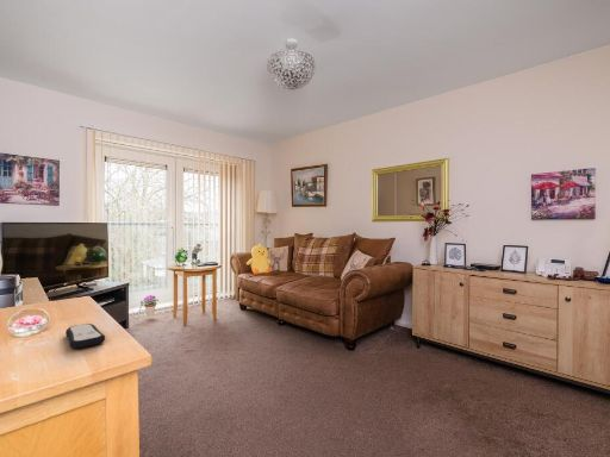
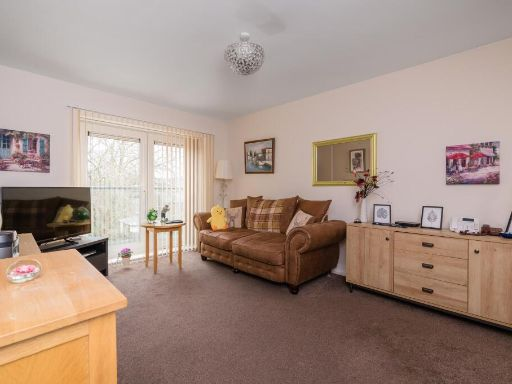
- remote control (83, 334)
